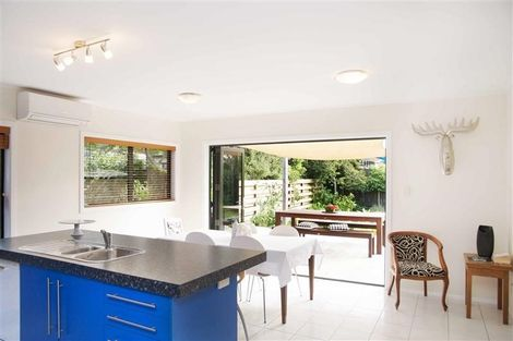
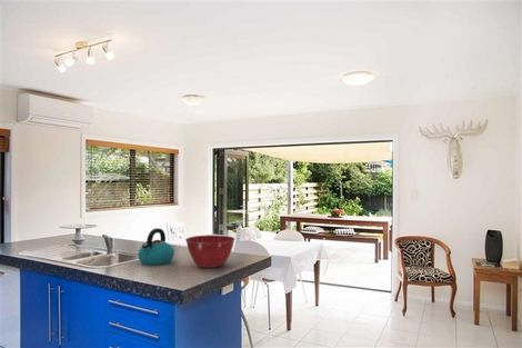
+ mixing bowl (210, 251)
+ kettle (154, 245)
